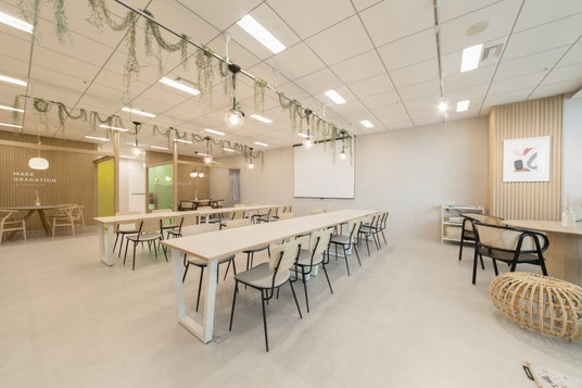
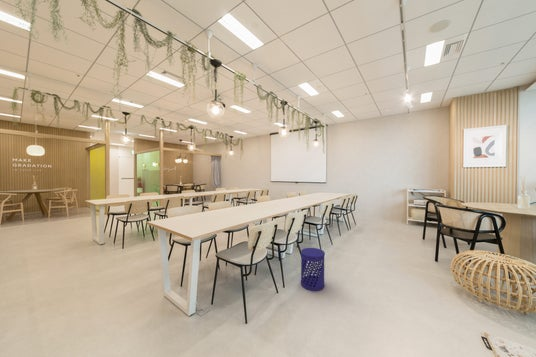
+ waste bin (312, 268)
